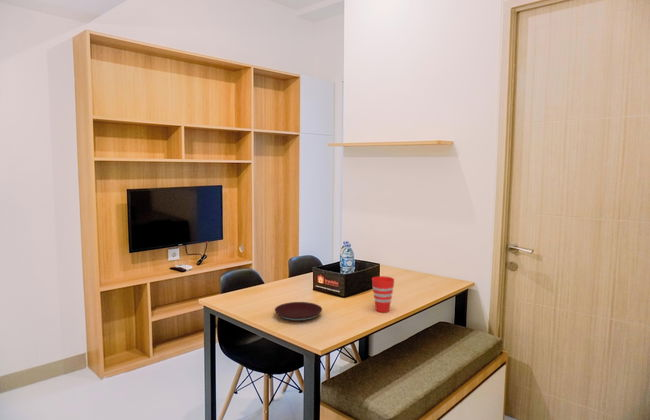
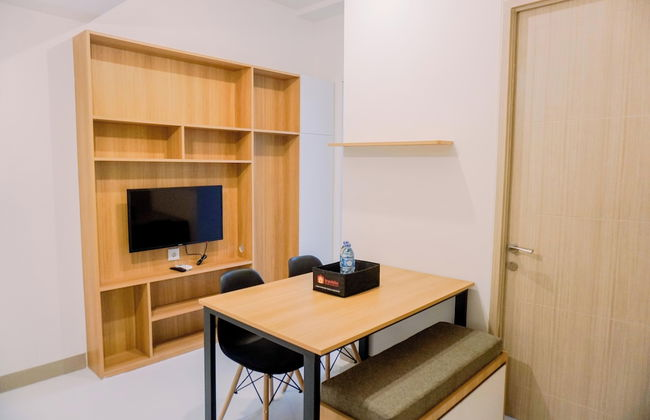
- plate (298, 312)
- cup (382, 294)
